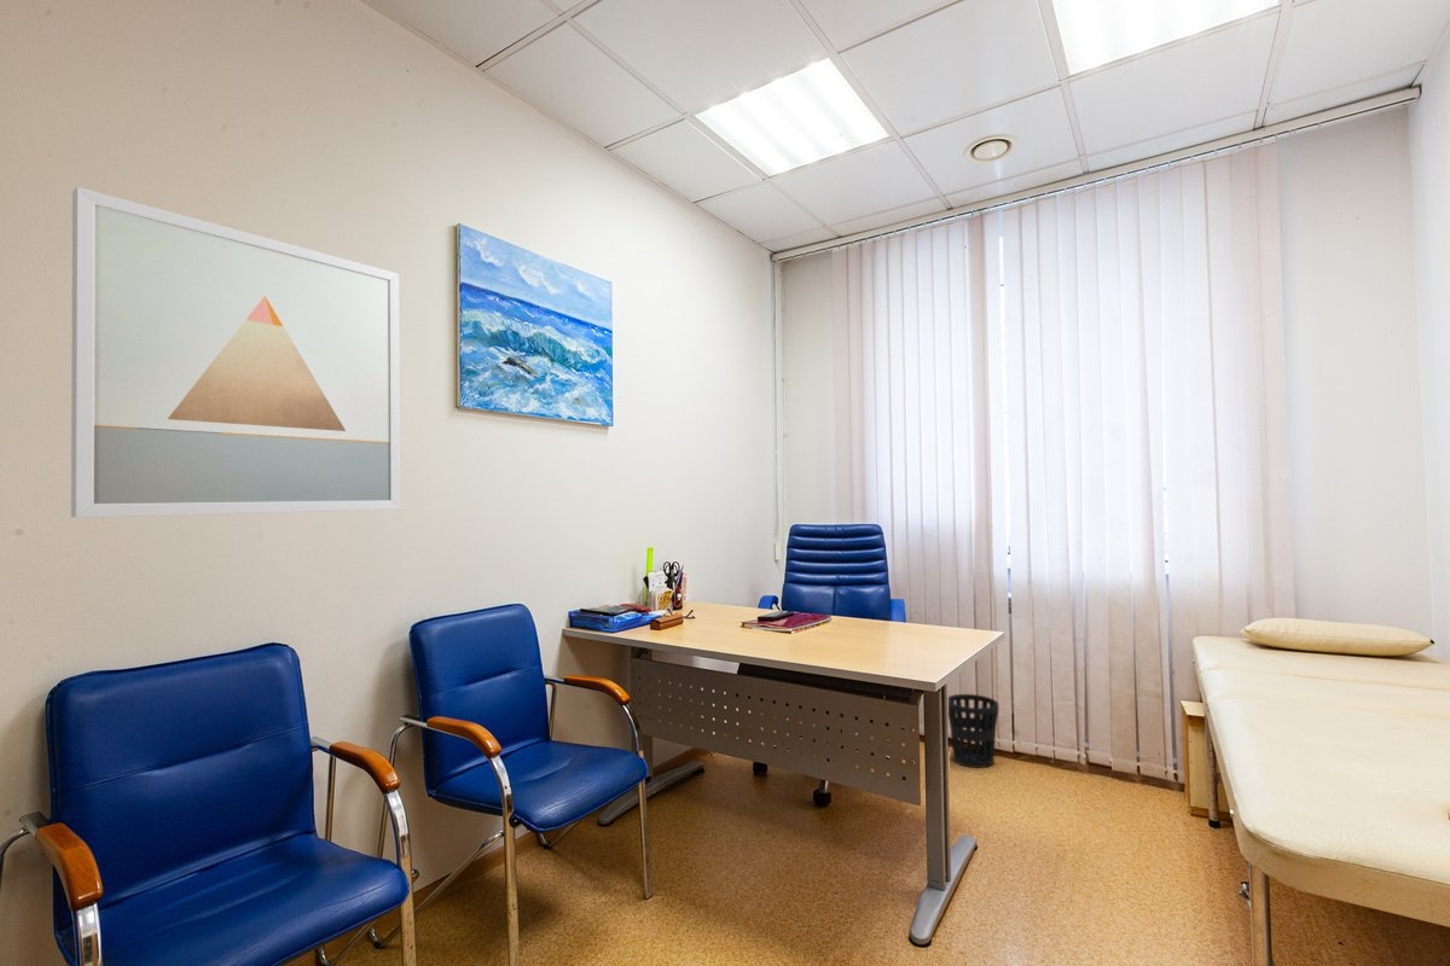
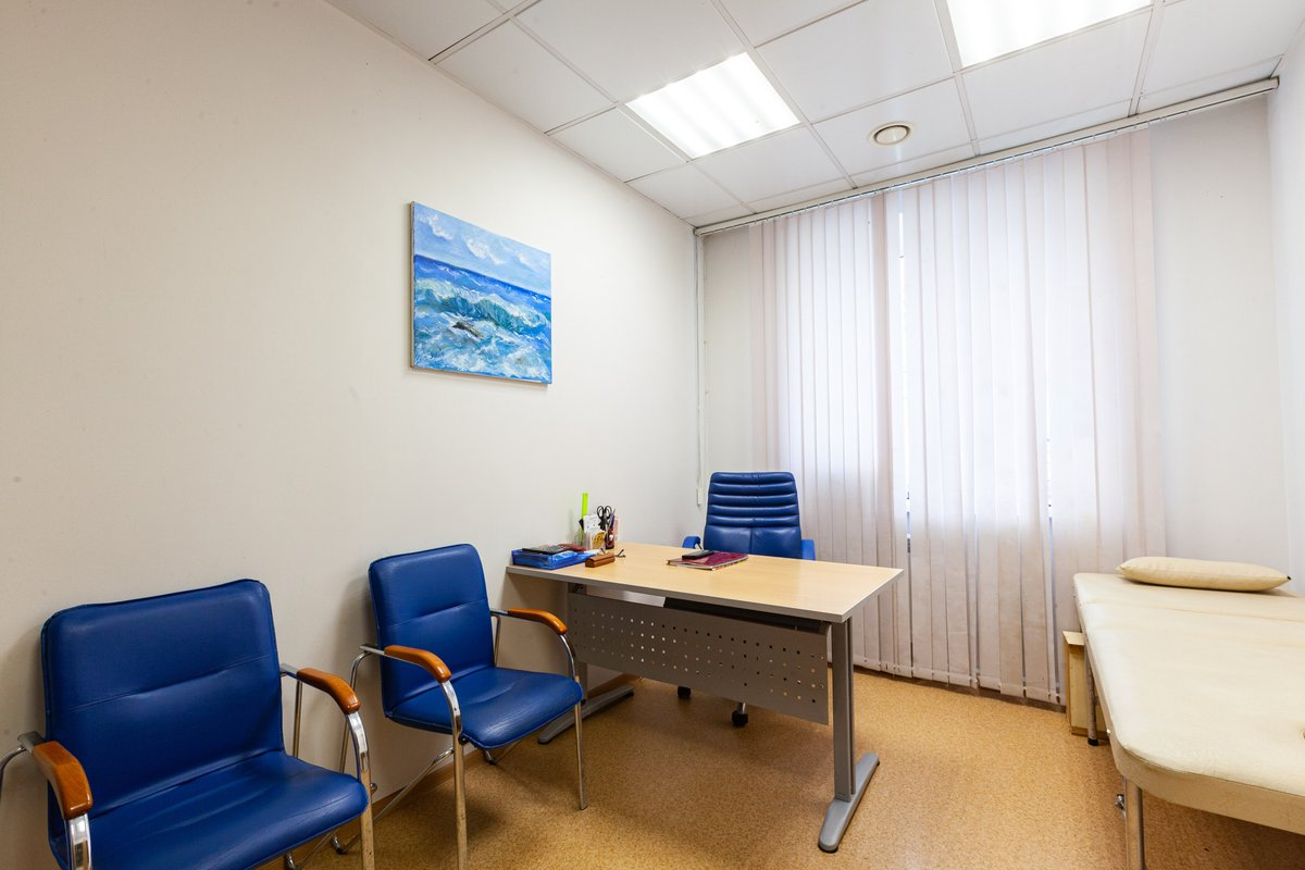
- wastebasket (973, 731)
- wall art (261, 374)
